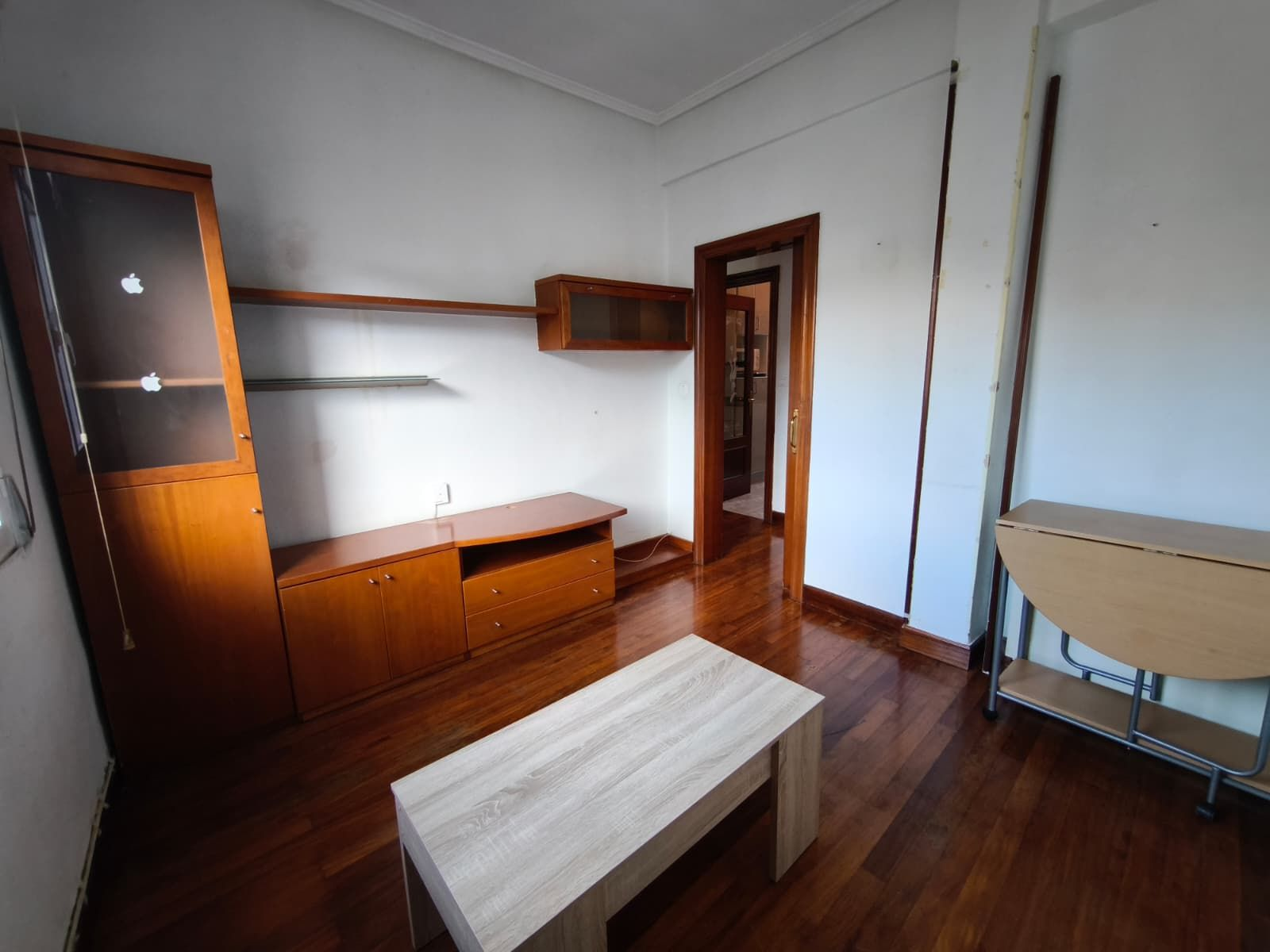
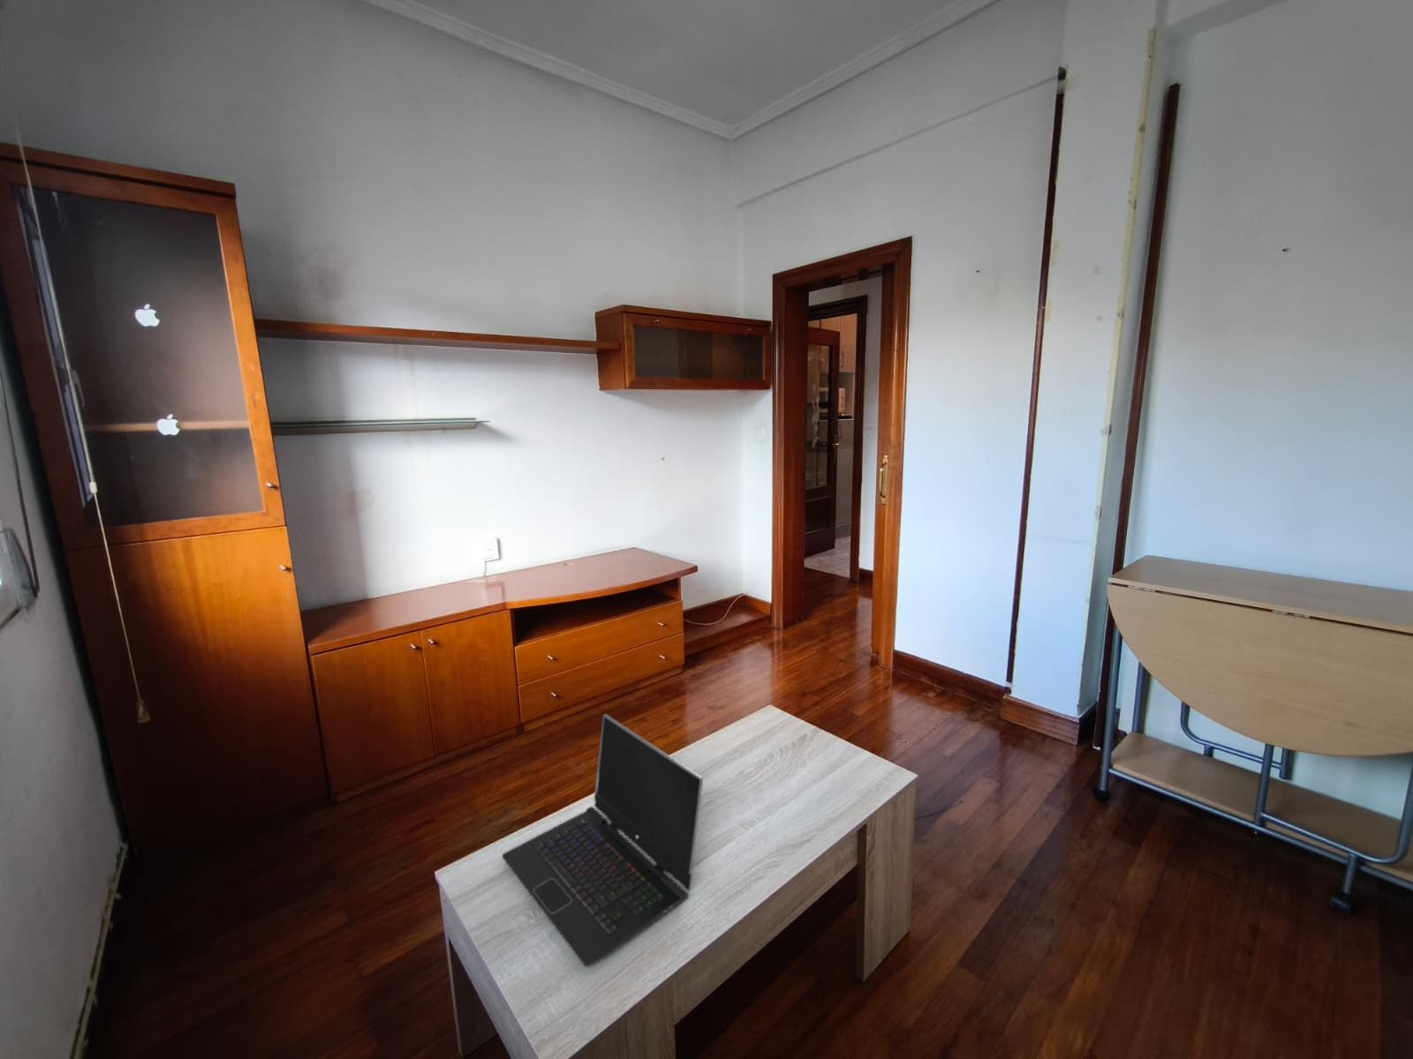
+ laptop computer (597, 822)
